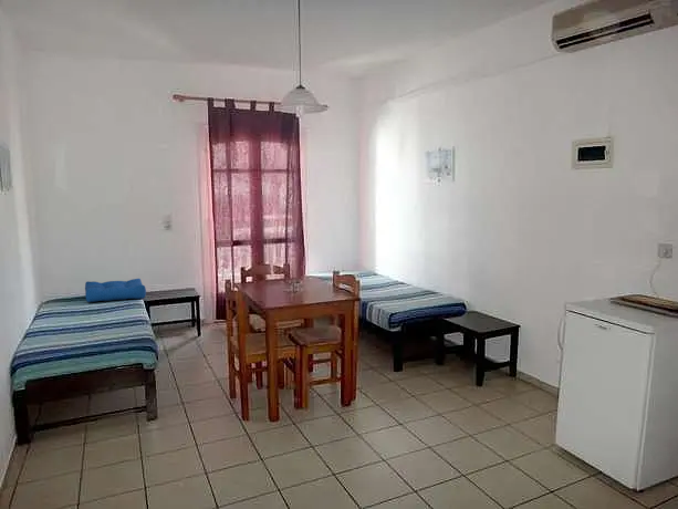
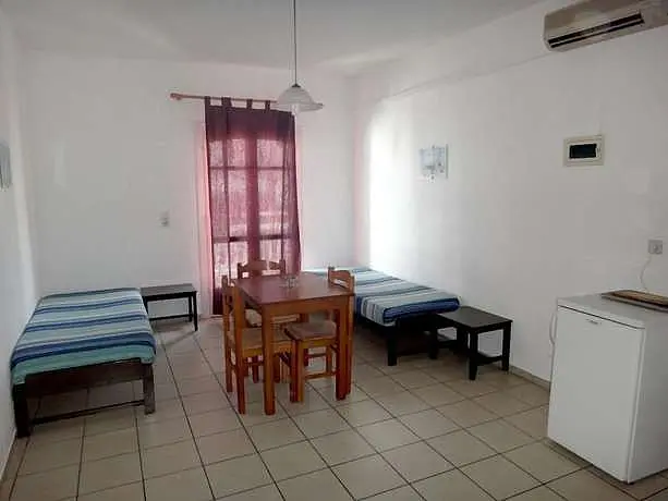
- seat cushion (115, 290)
